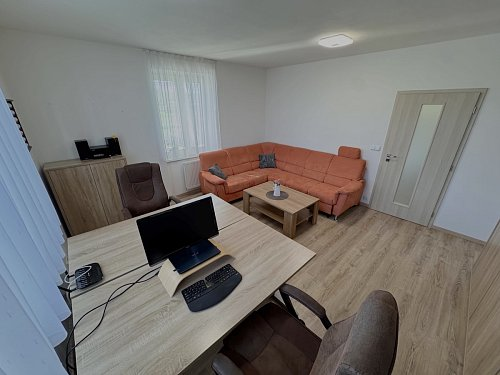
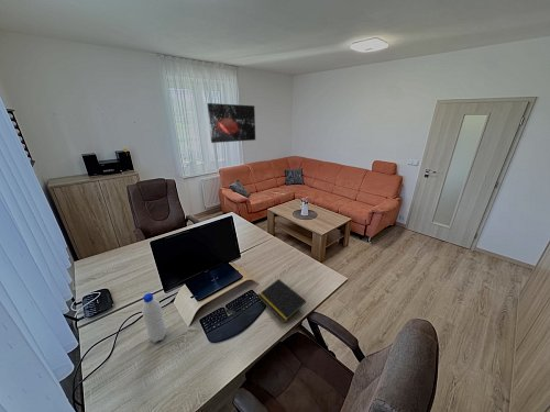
+ wall art (233, 123)
+ water bottle (153, 316)
+ notepad (280, 298)
